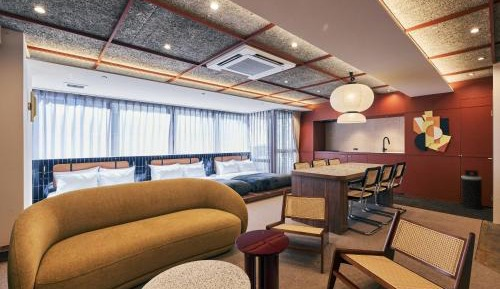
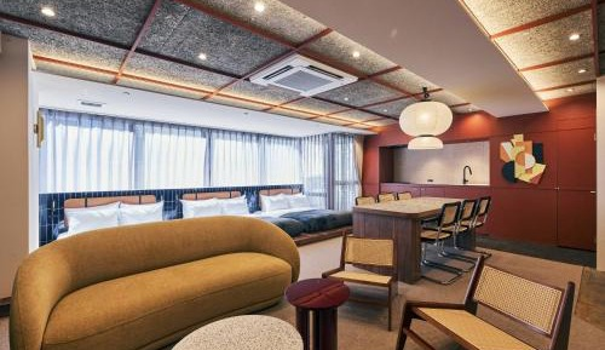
- trash can (471, 188)
